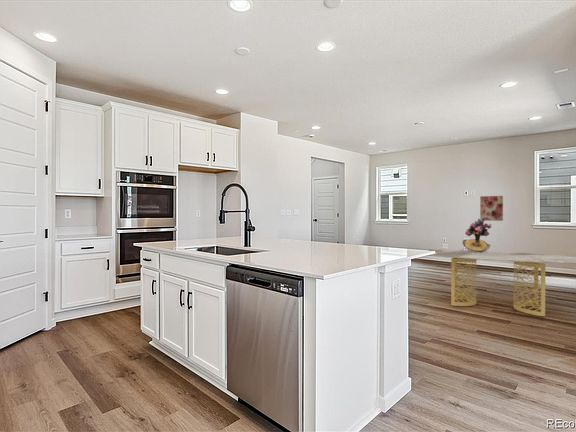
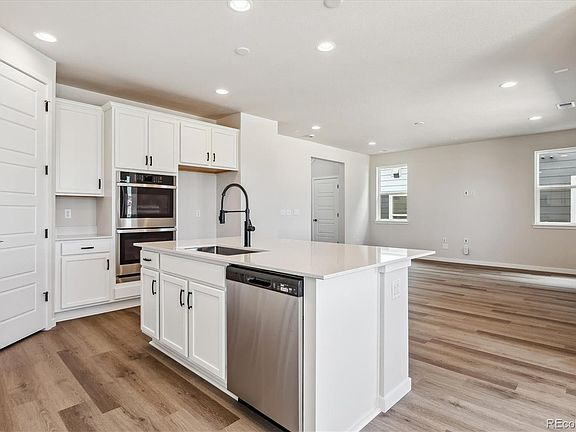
- dining table (475, 280)
- wall art (491, 208)
- bouquet (476, 235)
